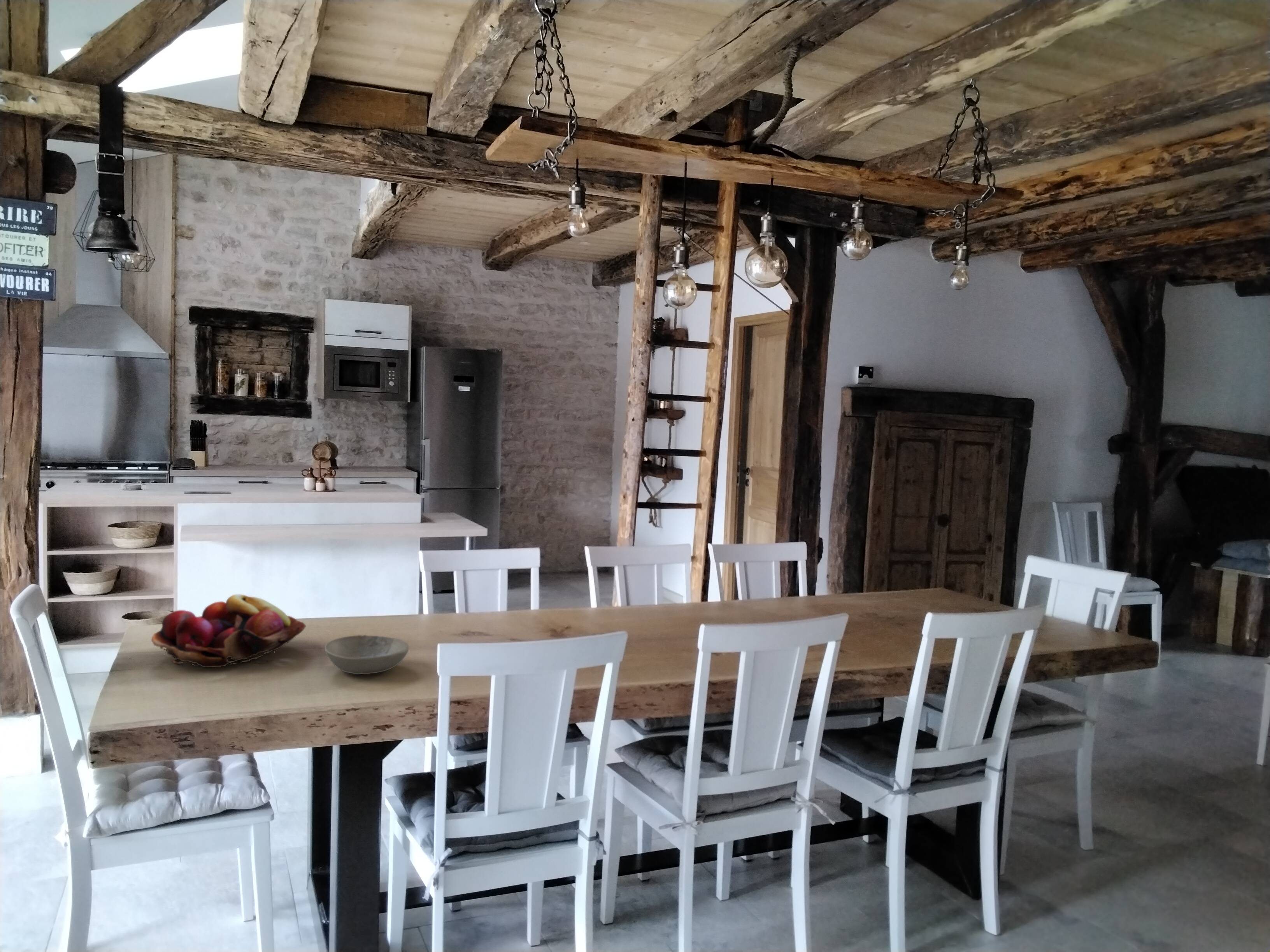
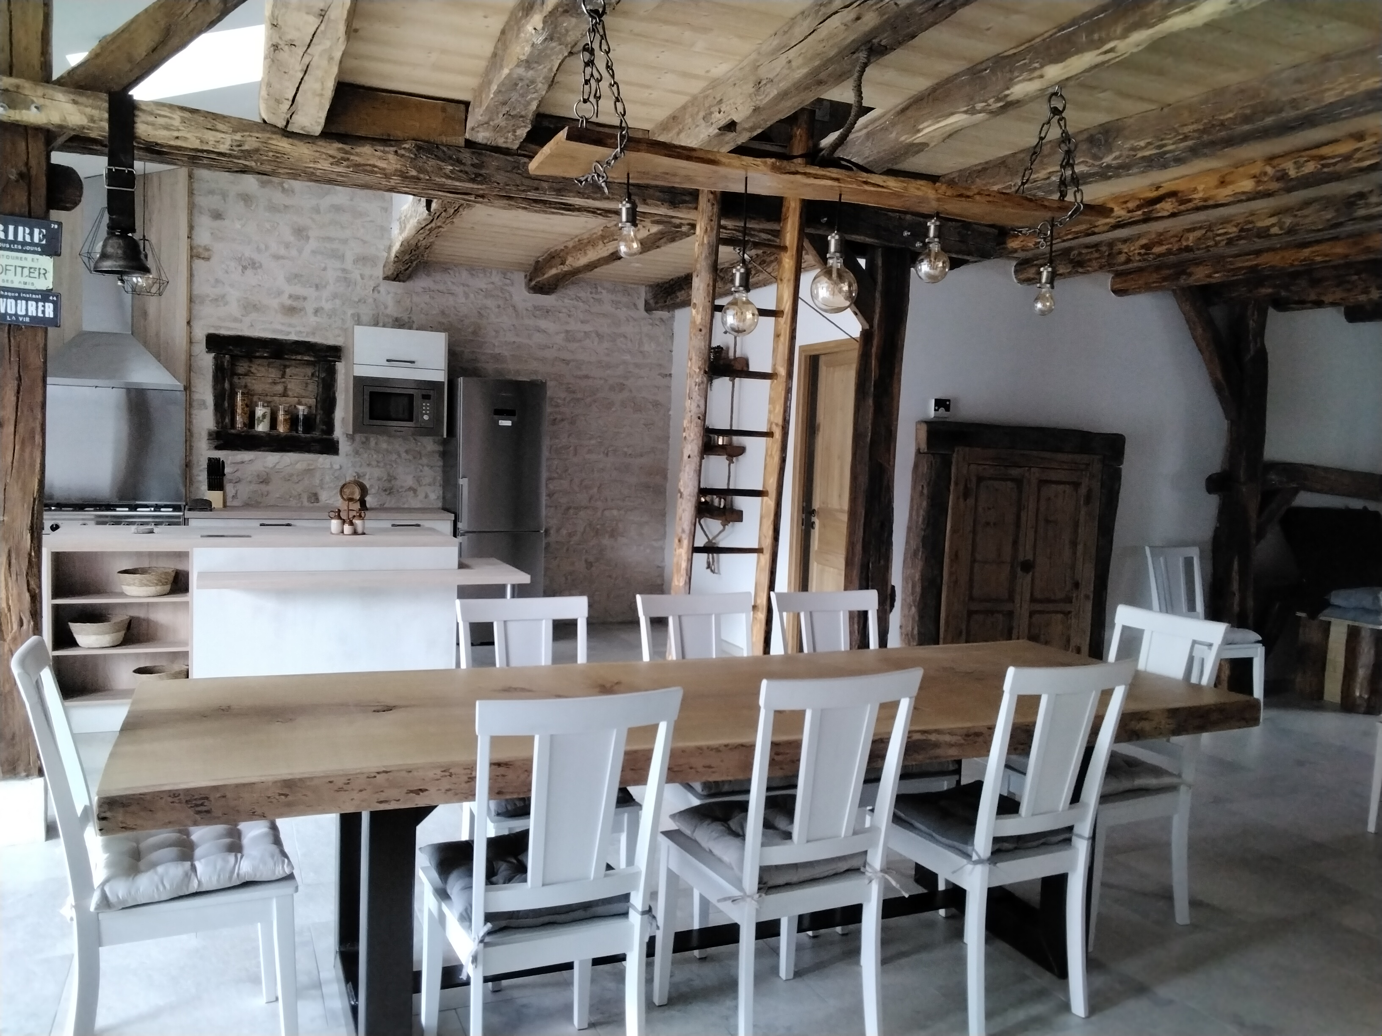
- bowl (367, 656)
- fruit basket (232, 627)
